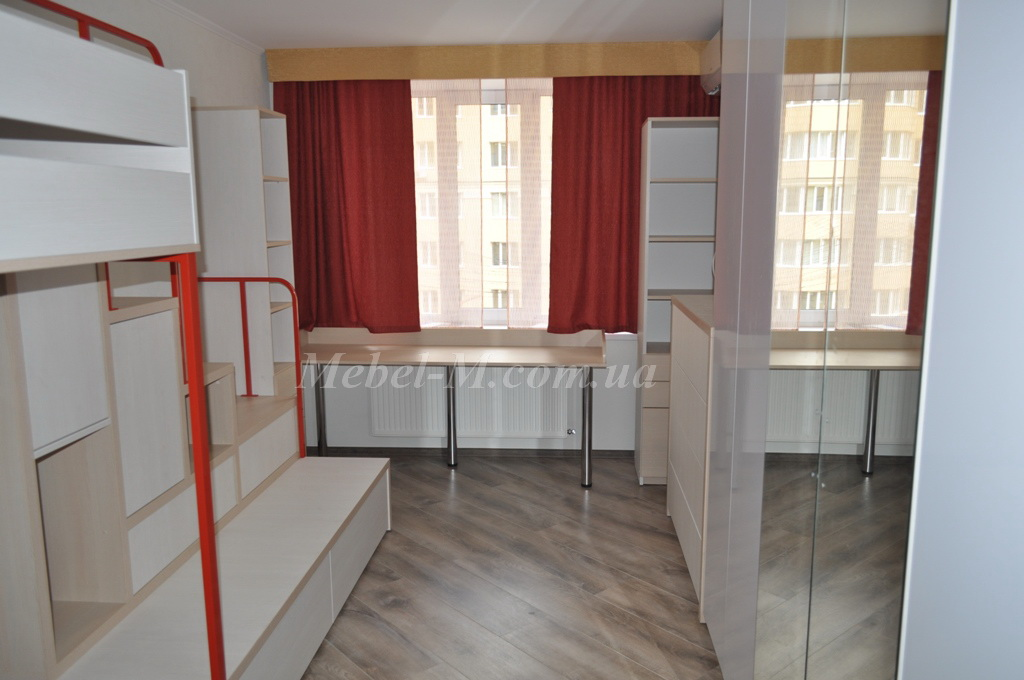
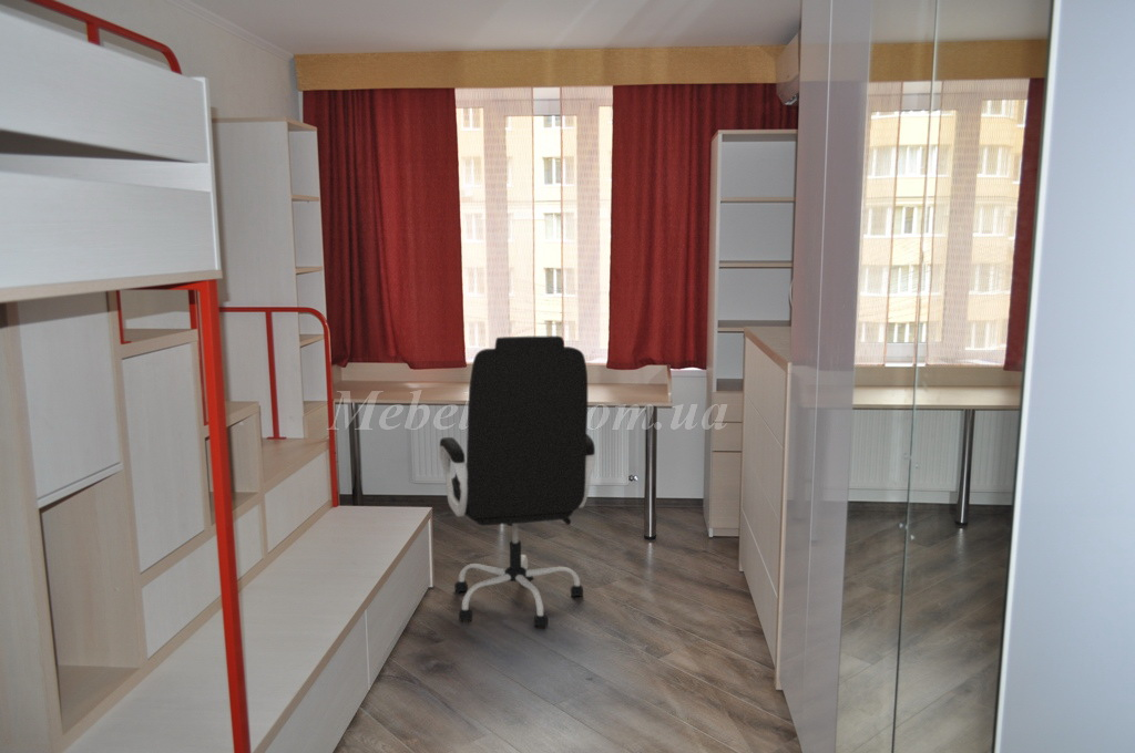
+ office chair (515, 471)
